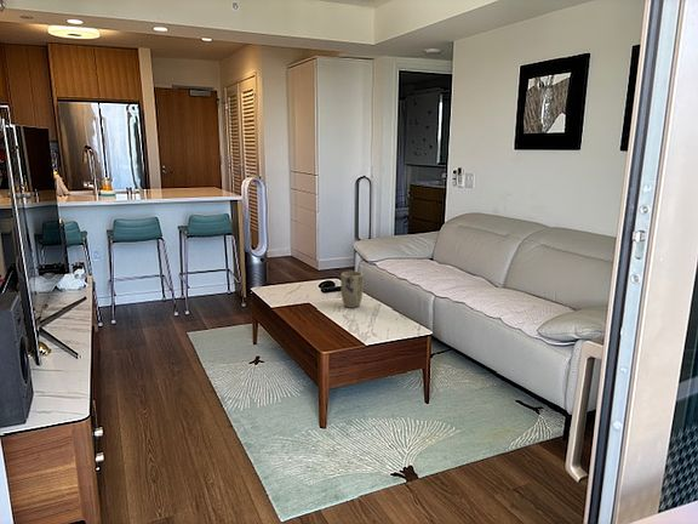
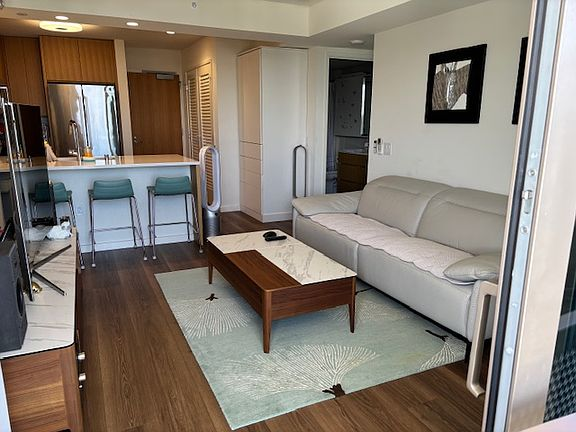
- plant pot (351, 289)
